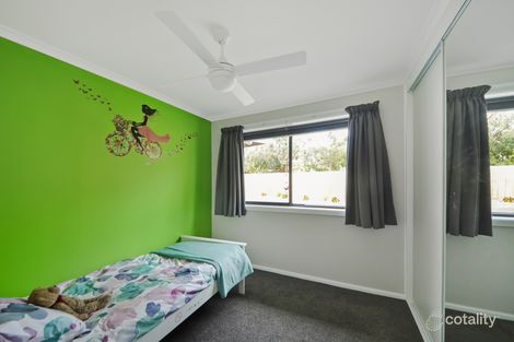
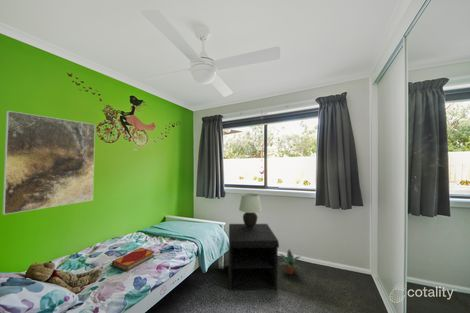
+ table lamp (250, 210)
+ nightstand (250, 254)
+ potted plant (289, 262)
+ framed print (56, 162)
+ hardback book (134, 258)
